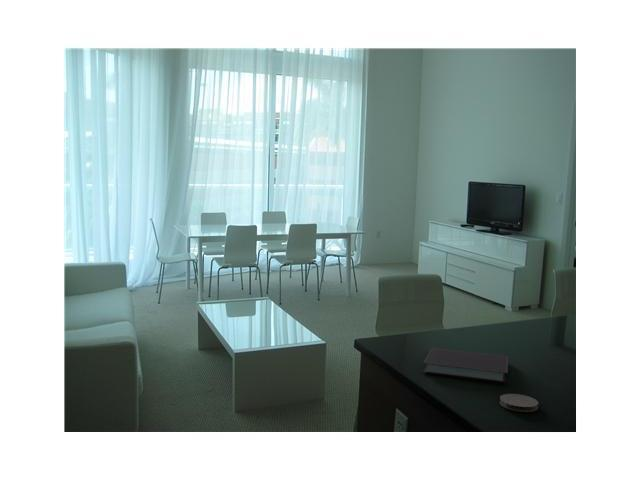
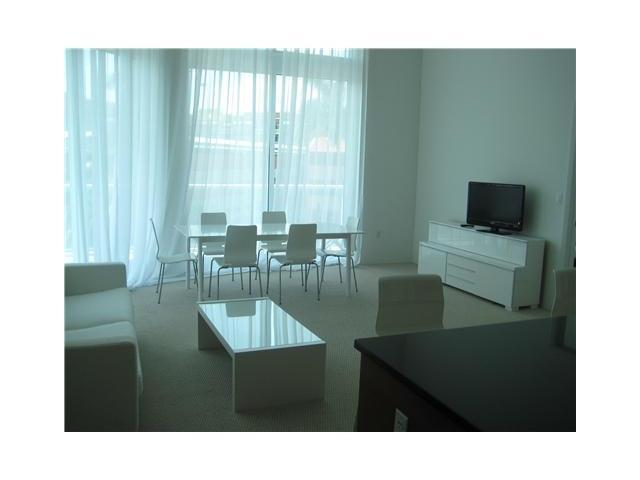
- notebook (466, 363)
- coaster (518, 402)
